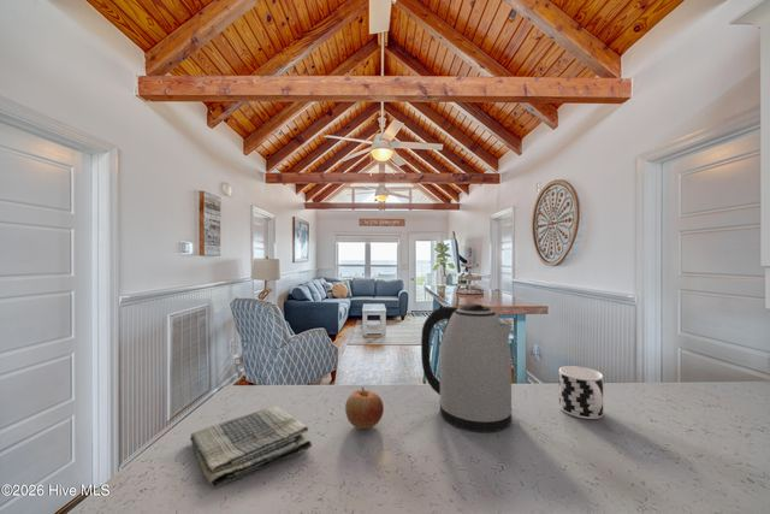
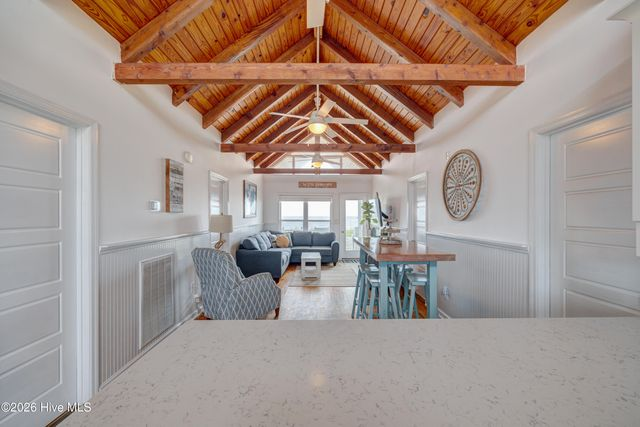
- cup (584, 394)
- kettle (462, 356)
- dish towel (250, 437)
- apple (363, 406)
